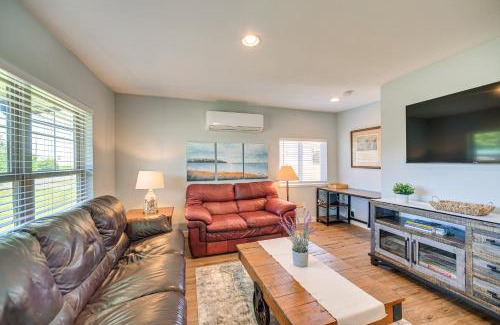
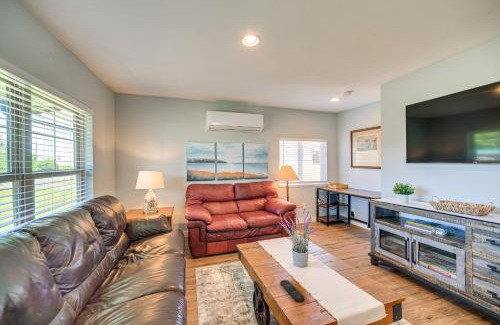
+ remote control (291, 289)
